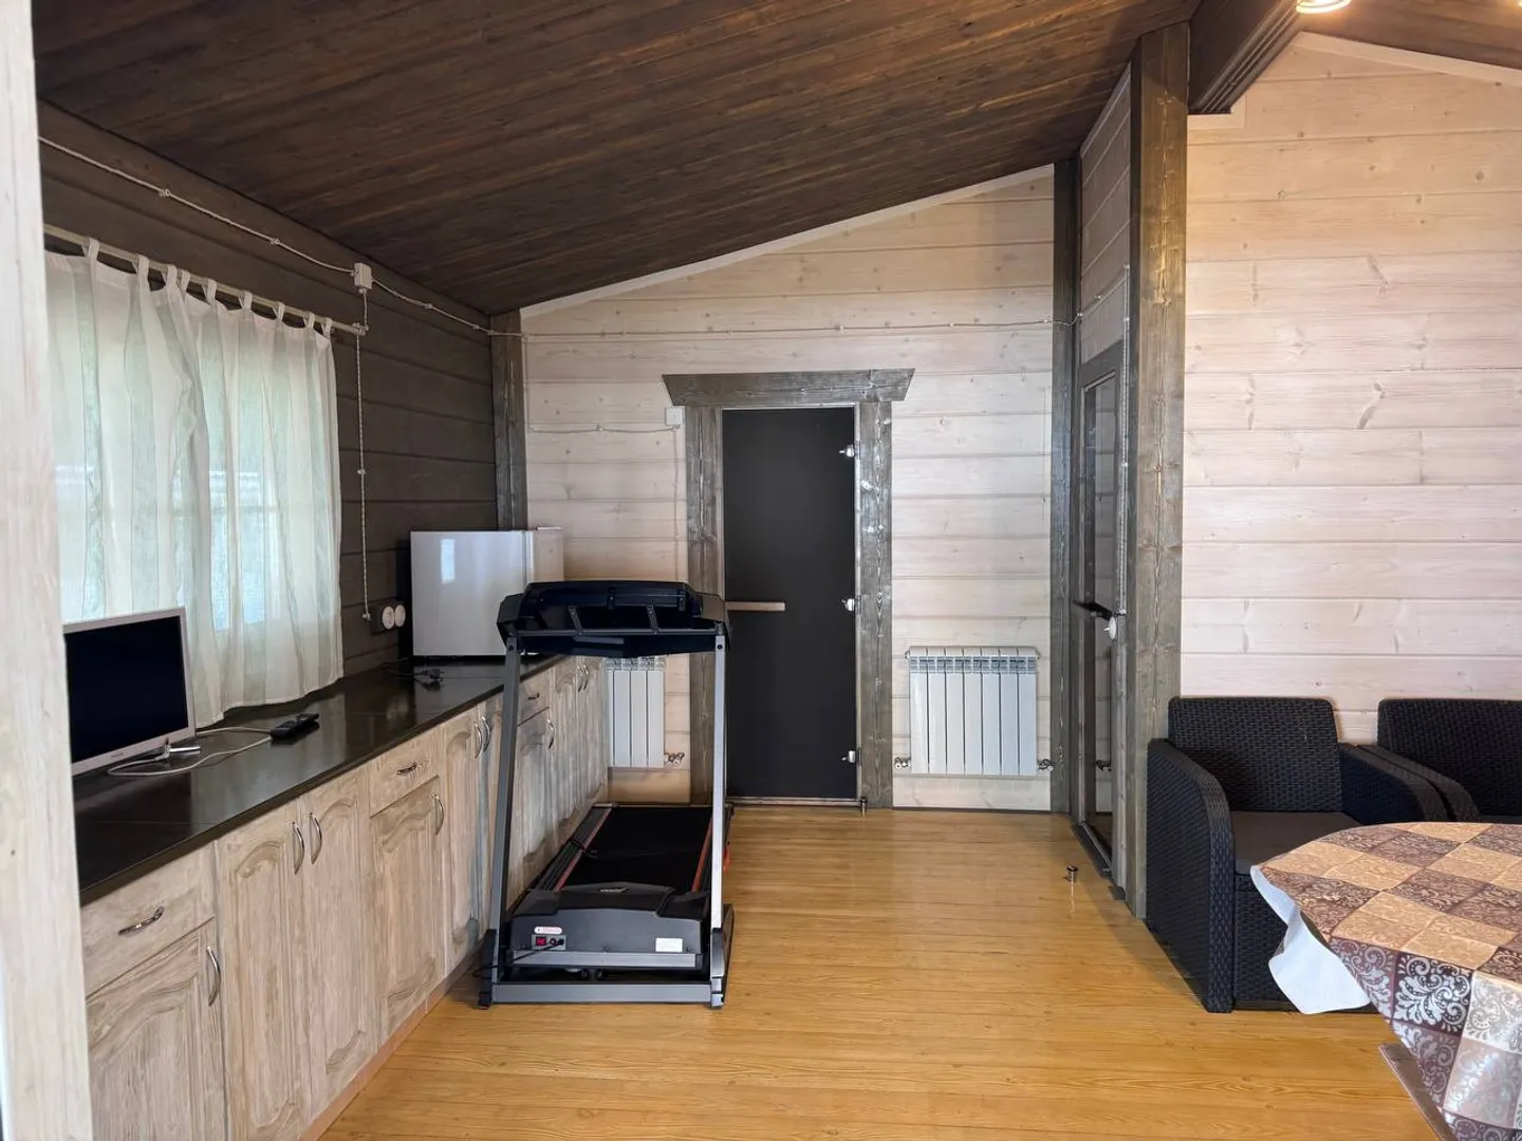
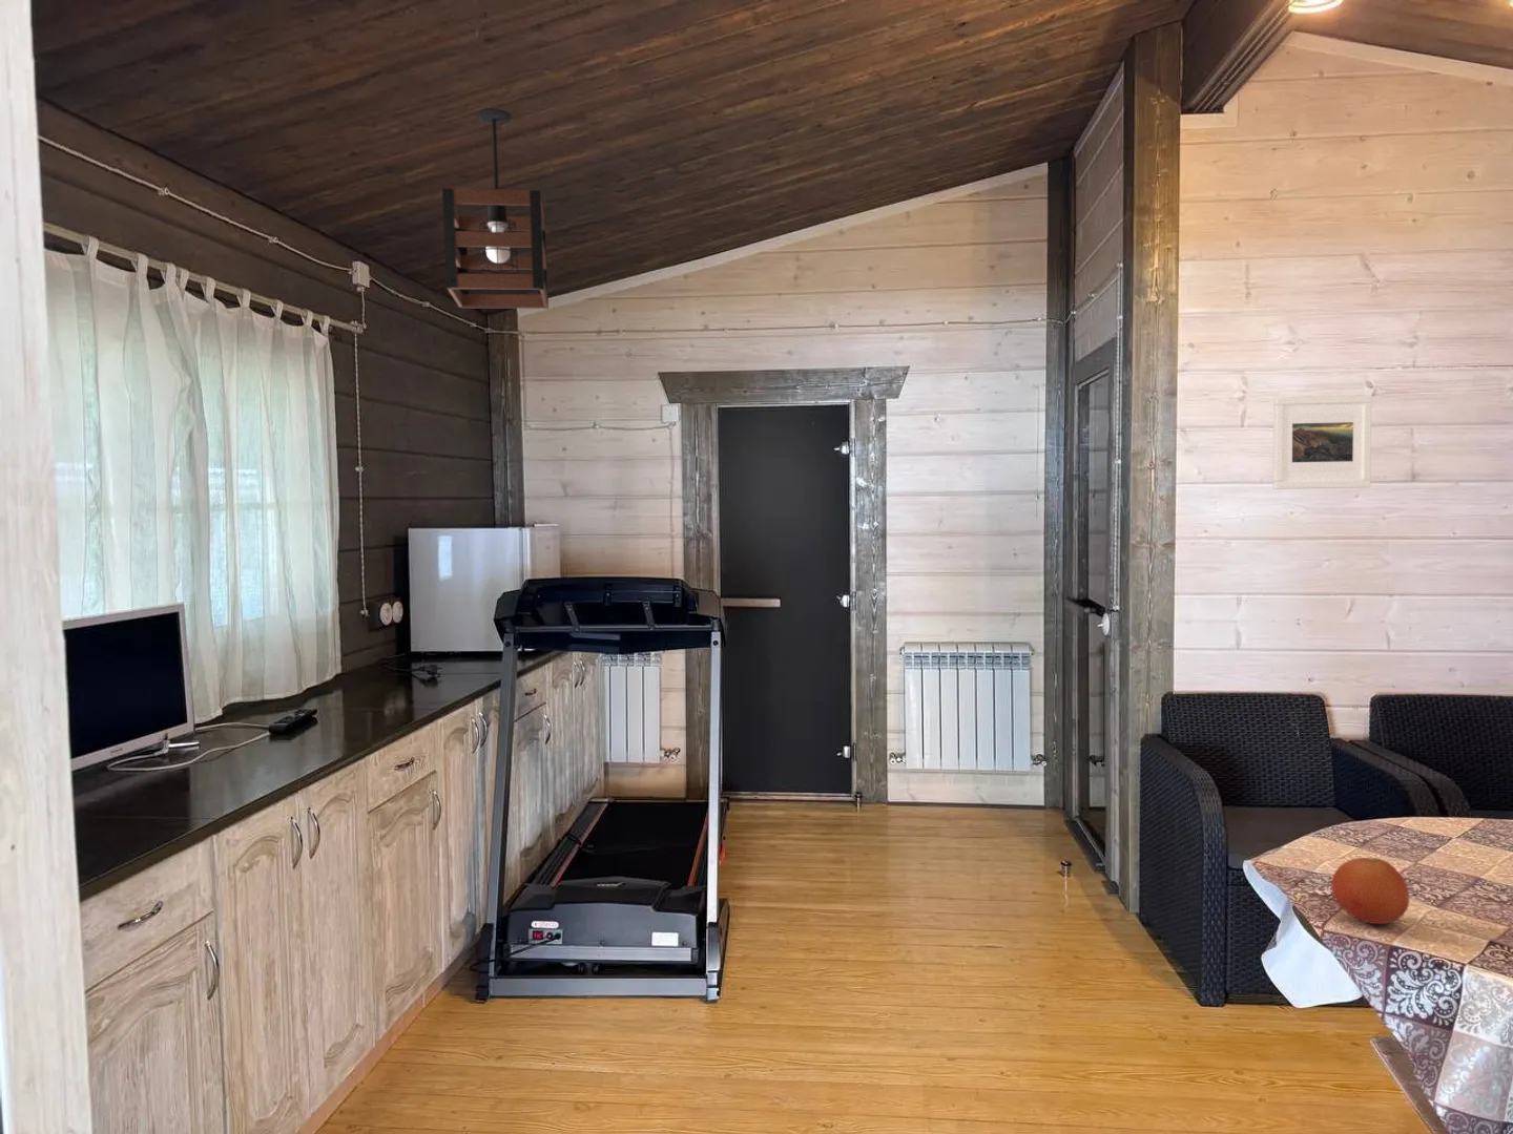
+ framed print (1321, 442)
+ pendant light (497, 207)
+ fruit (1369, 890)
